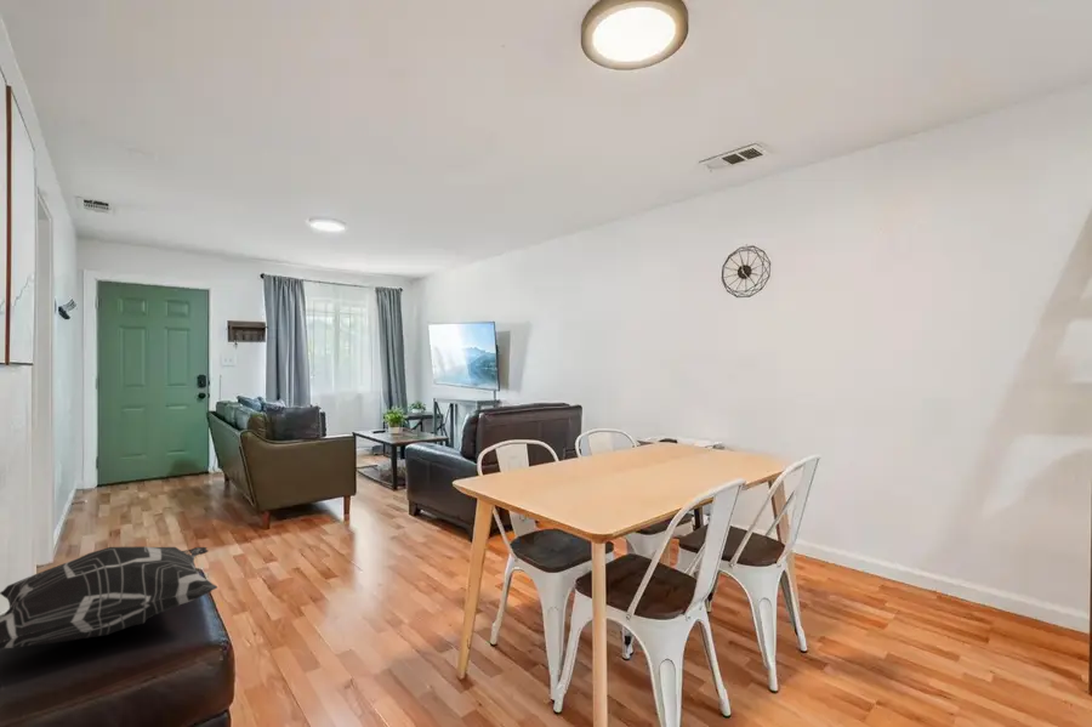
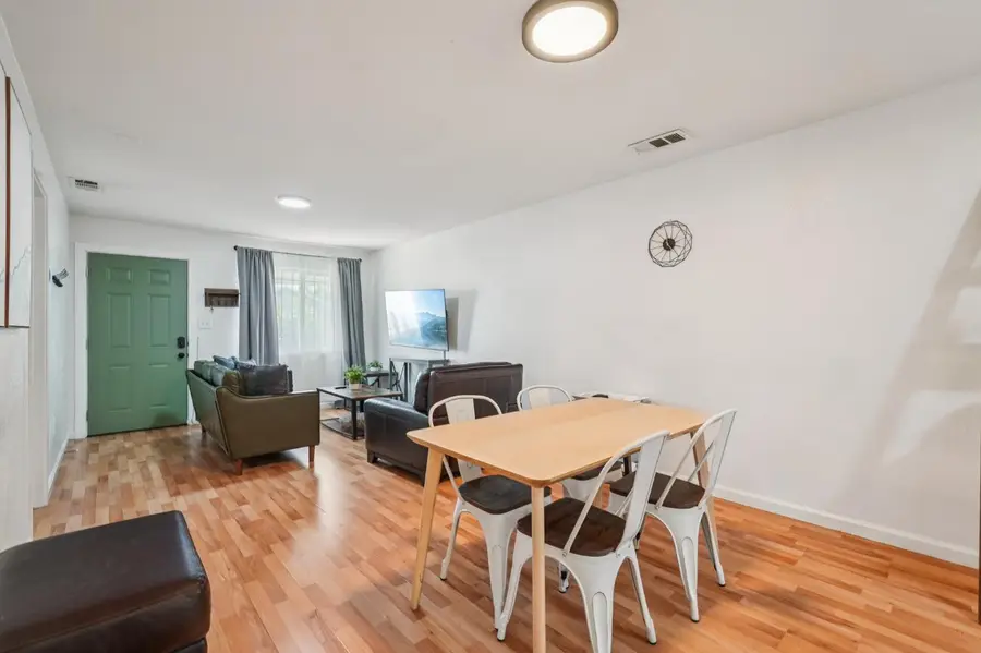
- decorative pillow (113, 586)
